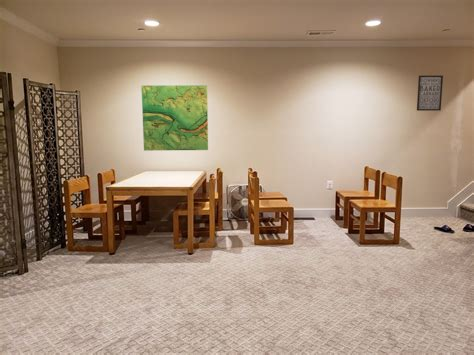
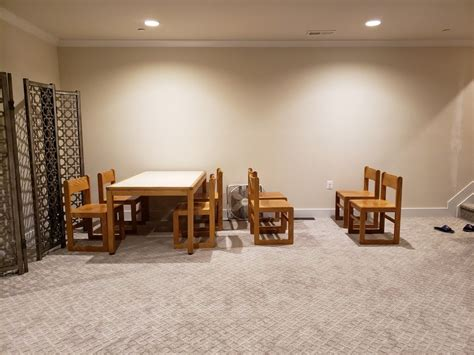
- wall art (429, 93)
- map (175, 118)
